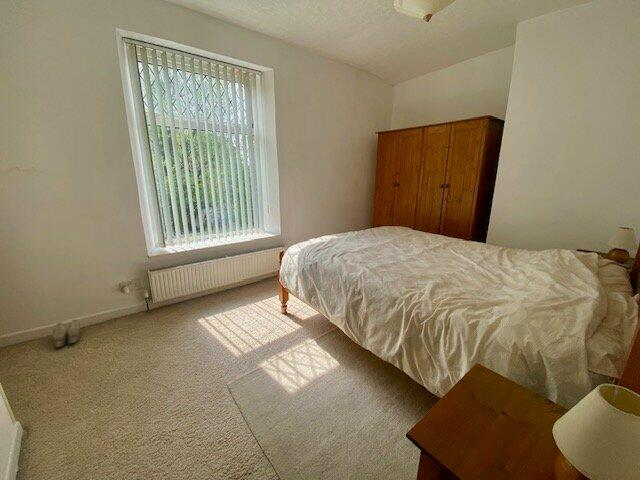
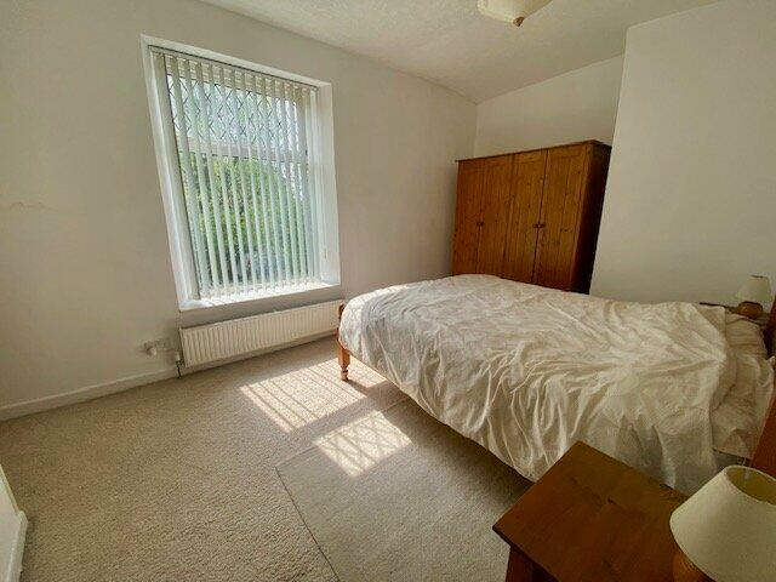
- slippers (65, 333)
